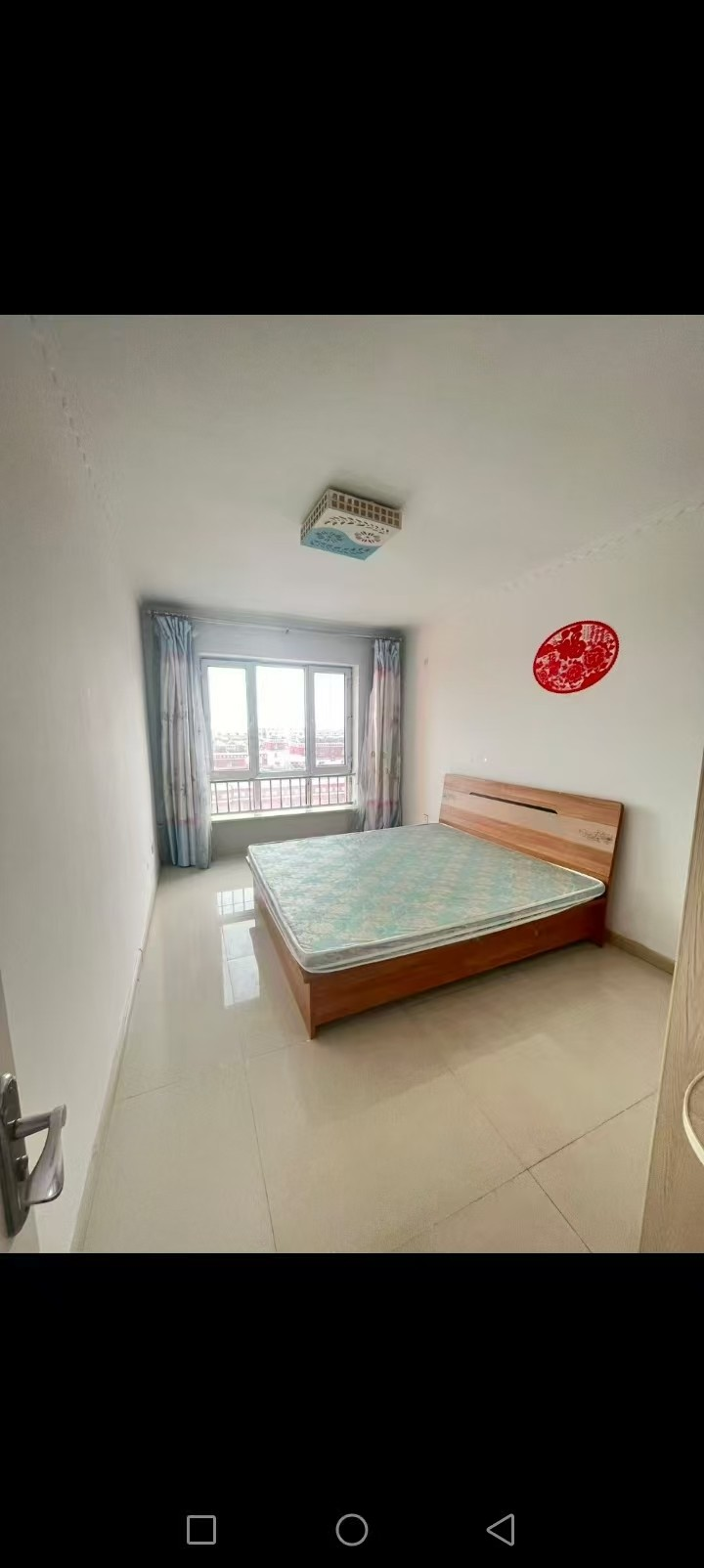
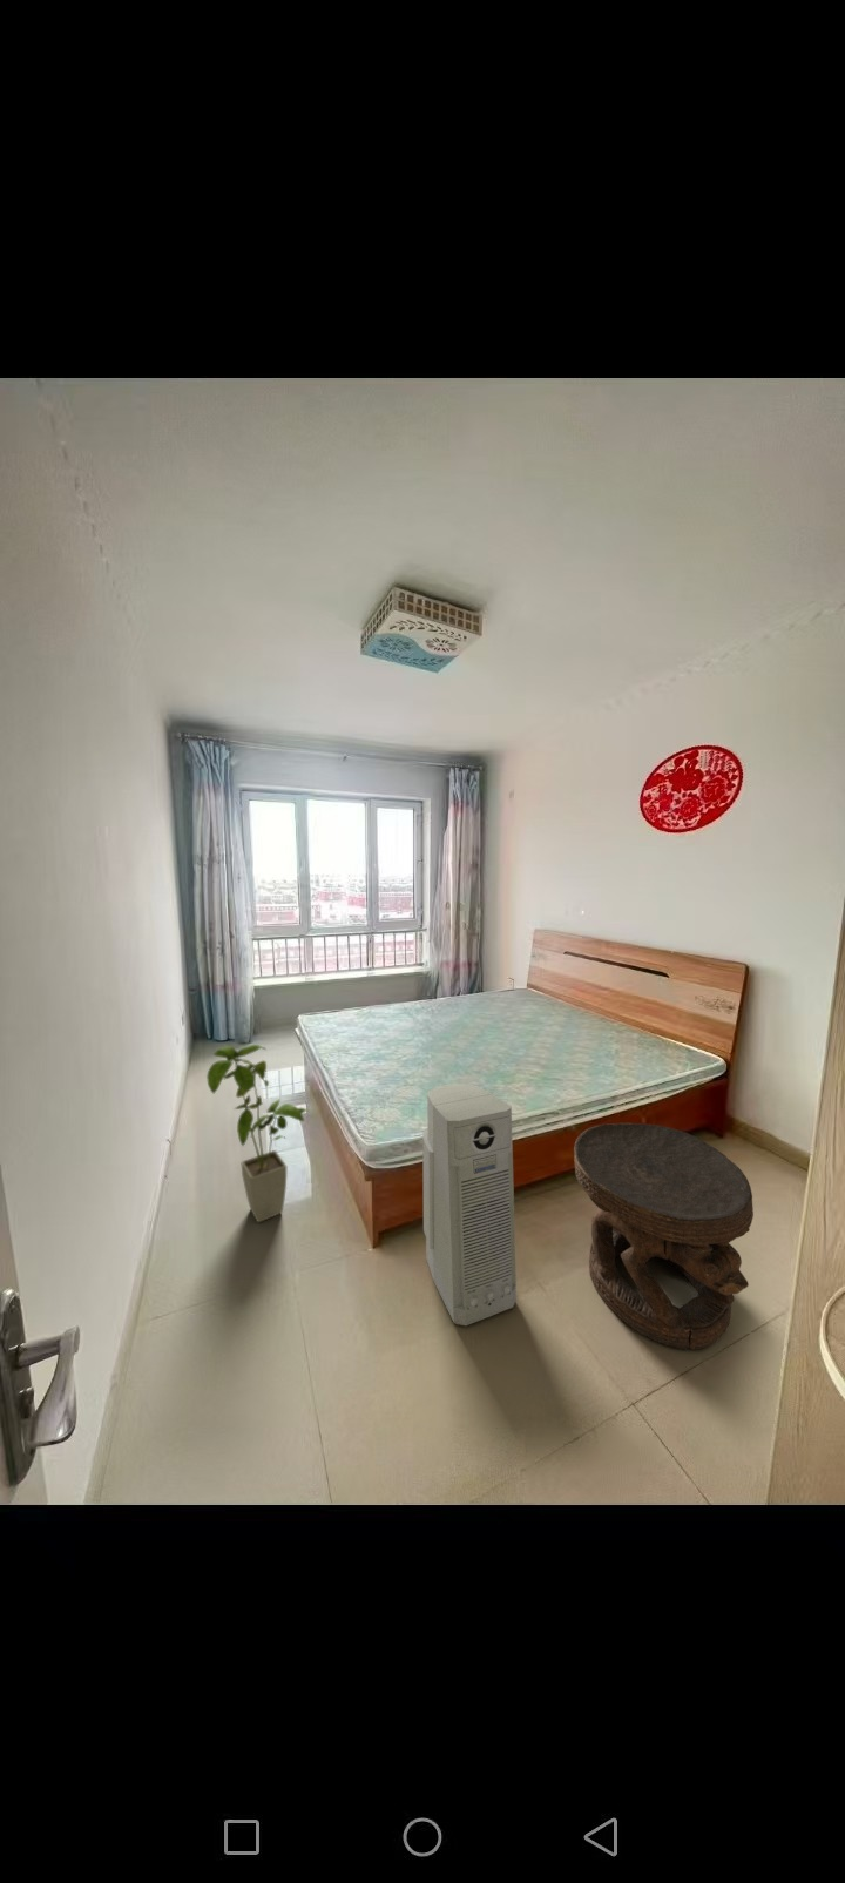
+ side table (657, 1225)
+ house plant (258, 1135)
+ air purifier (465, 1188)
